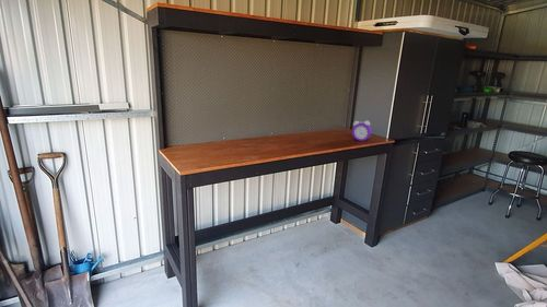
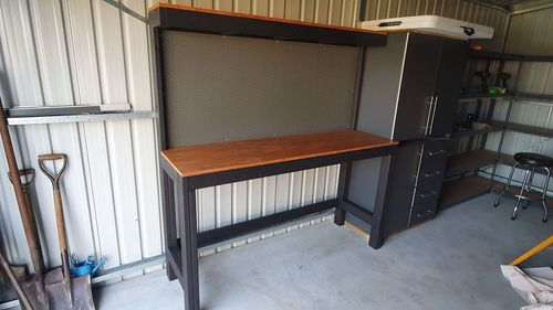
- alarm clock (361, 130)
